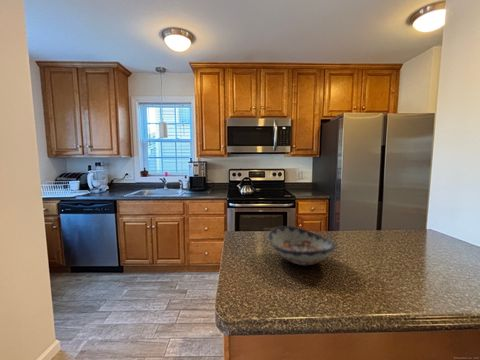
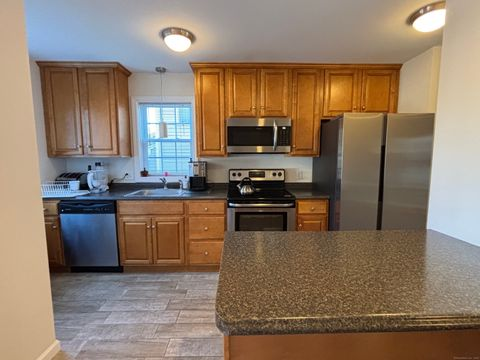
- decorative bowl (299, 247)
